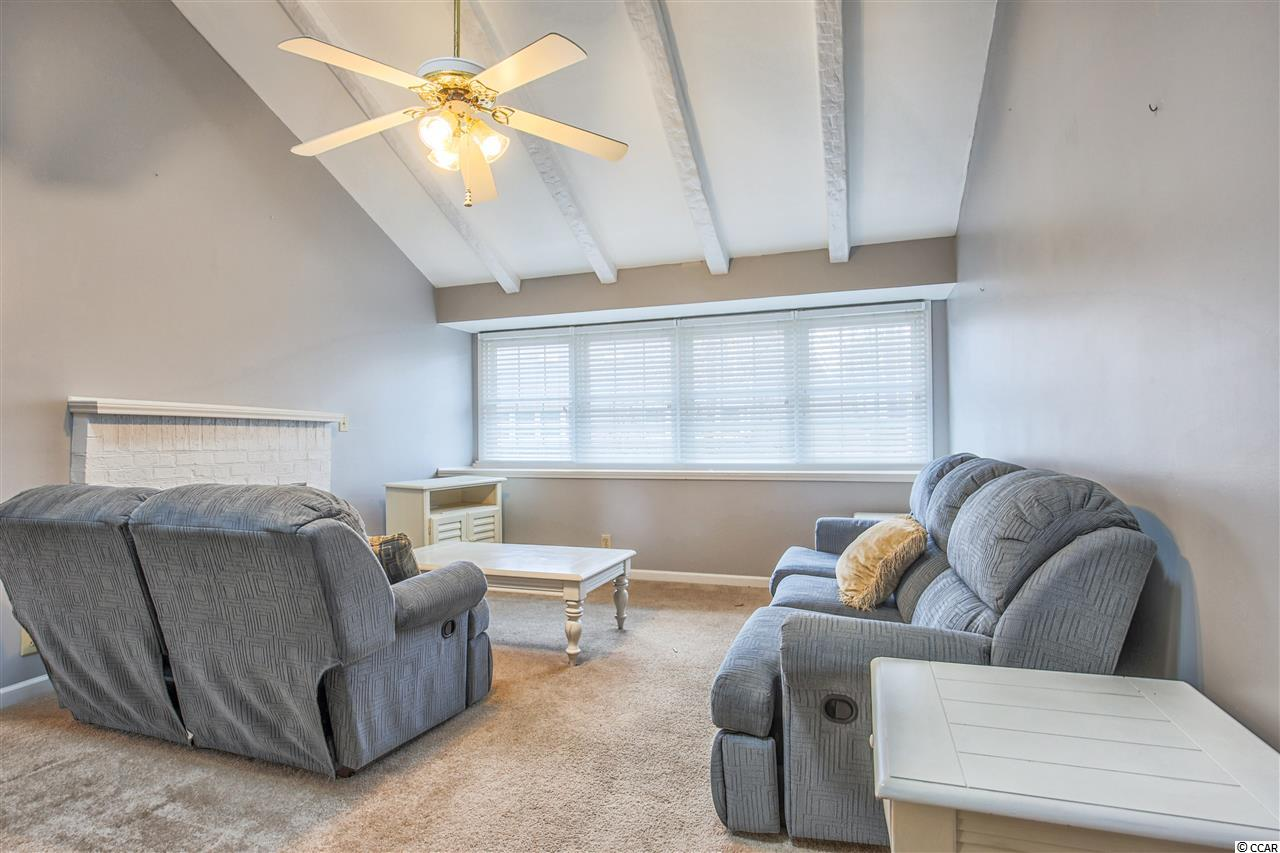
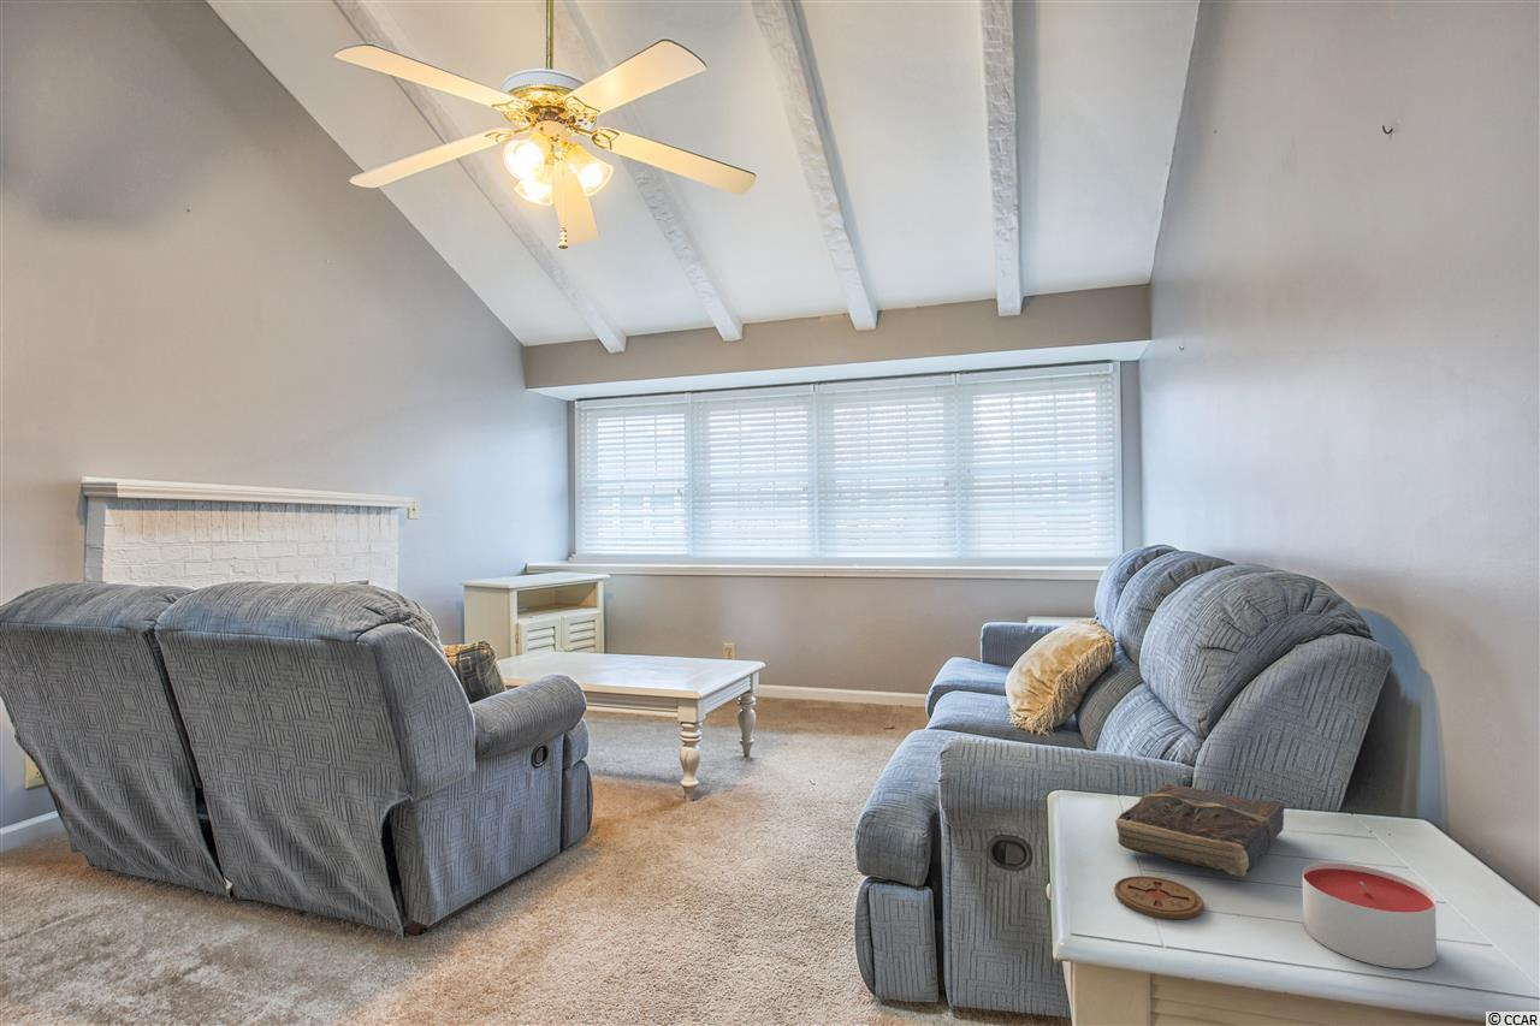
+ candle (1366, 911)
+ coaster (1157, 896)
+ book (1201, 822)
